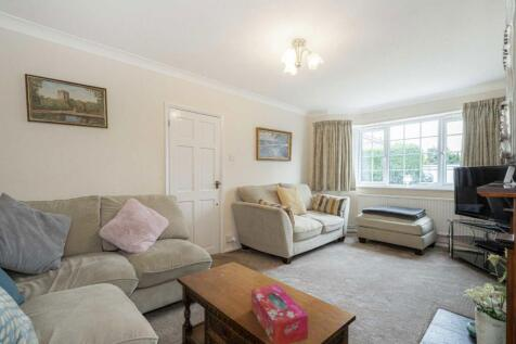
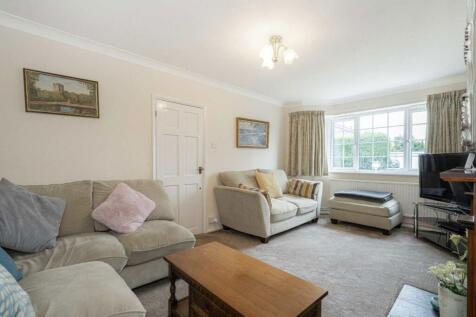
- tissue box (276, 311)
